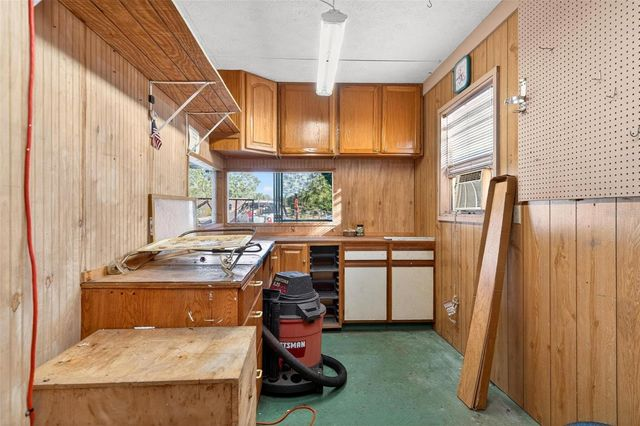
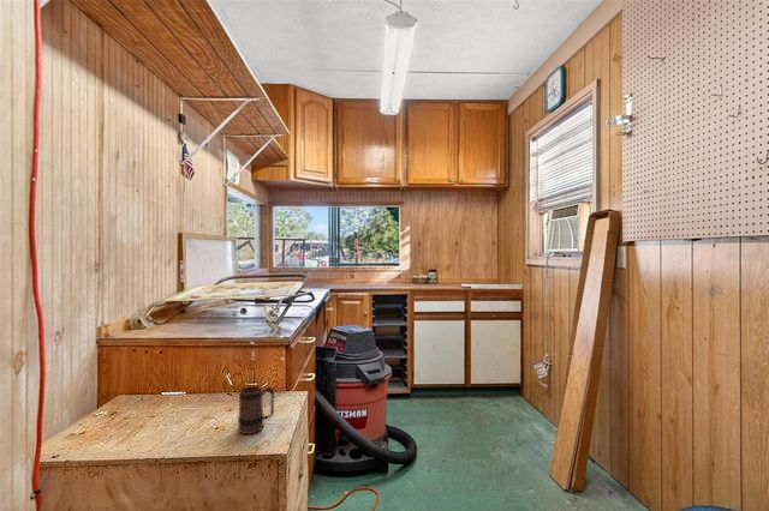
+ mug (256, 408)
